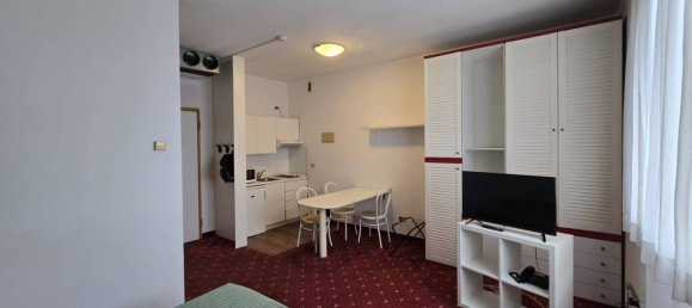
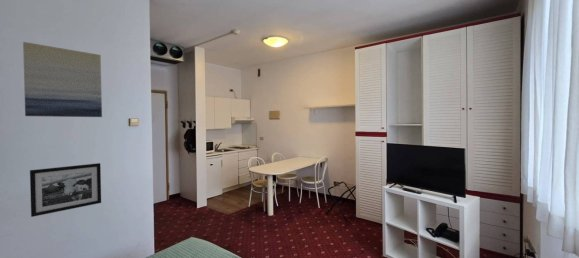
+ wall art (65, 83)
+ picture frame (68, 187)
